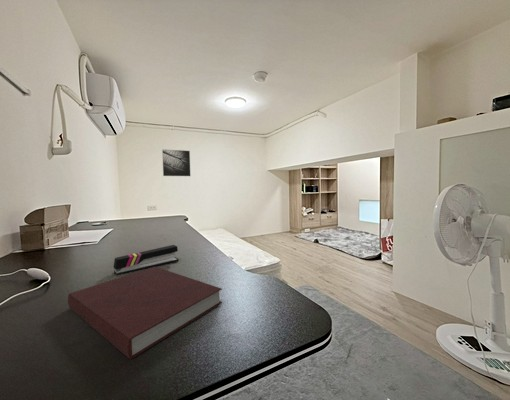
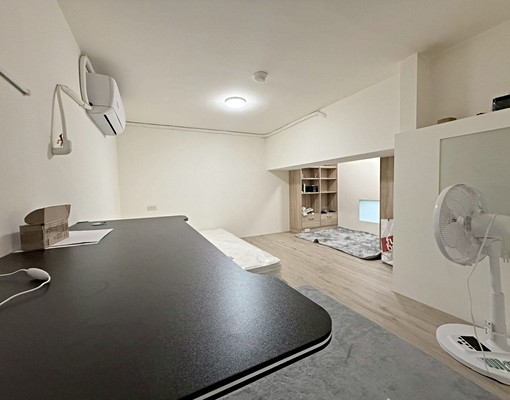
- stapler (148, 258)
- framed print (176, 163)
- notebook (146, 298)
